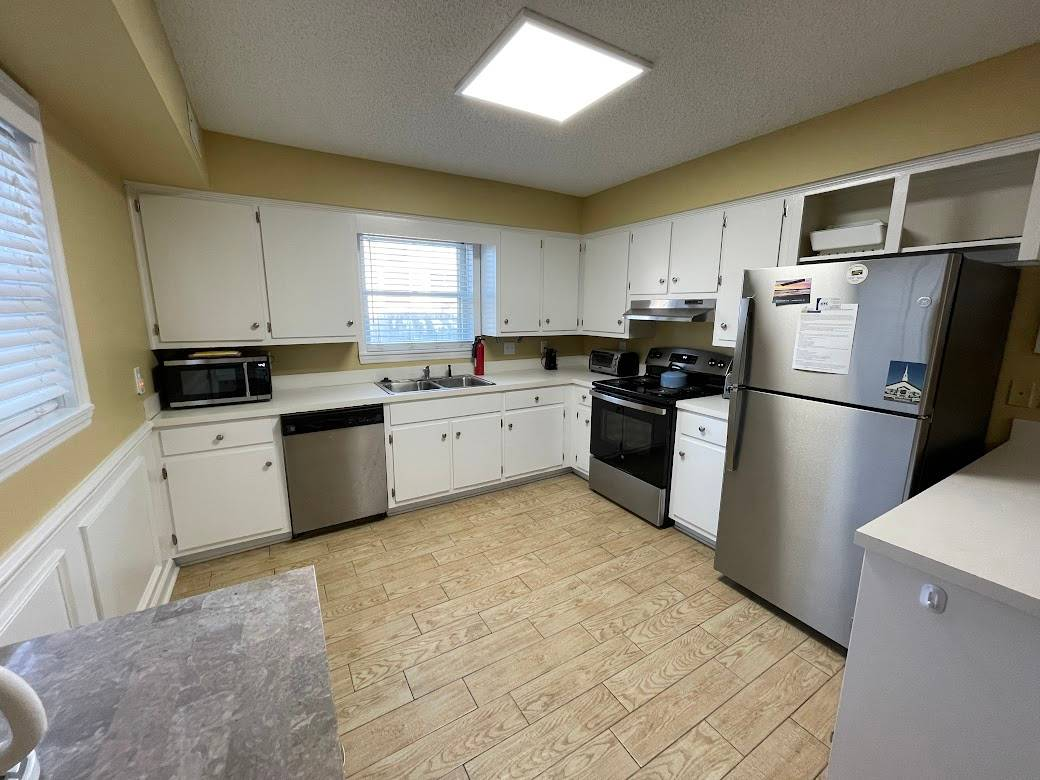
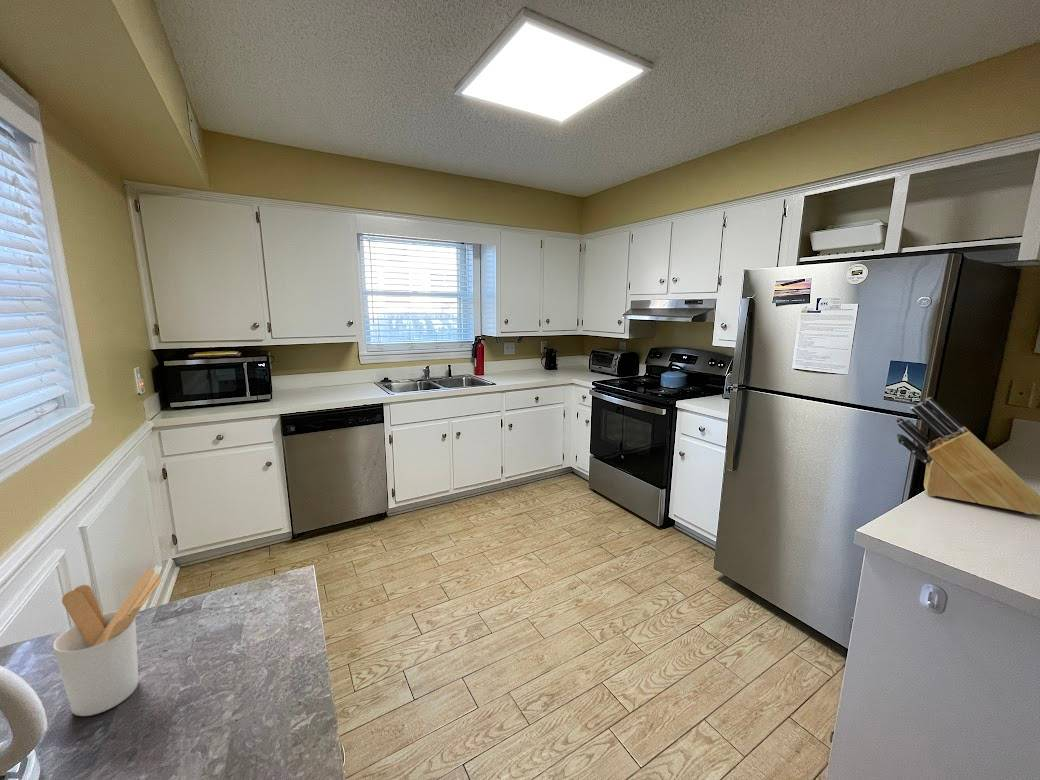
+ utensil holder (117, 636)
+ knife block (968, 449)
